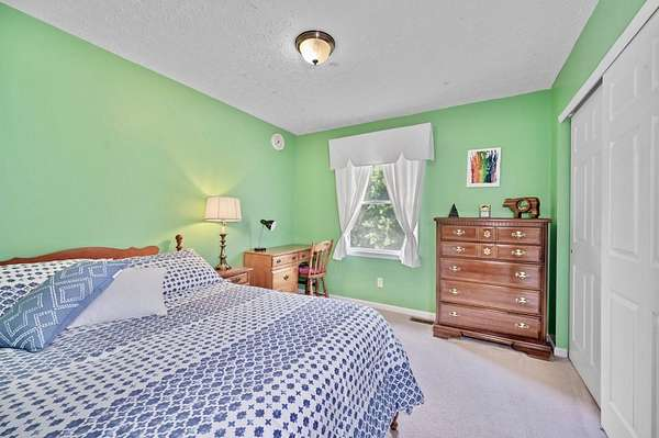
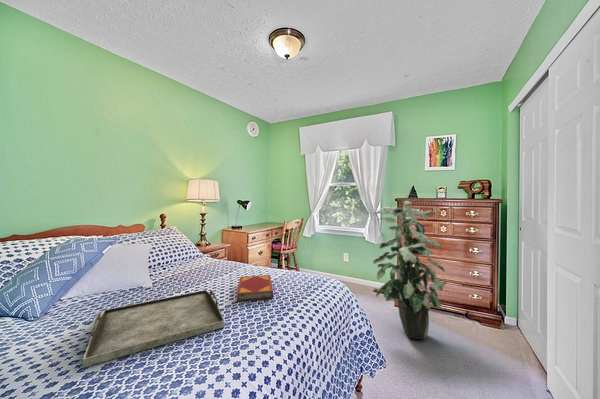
+ serving tray (161, 312)
+ hardback book (255, 286)
+ indoor plant (407, 266)
